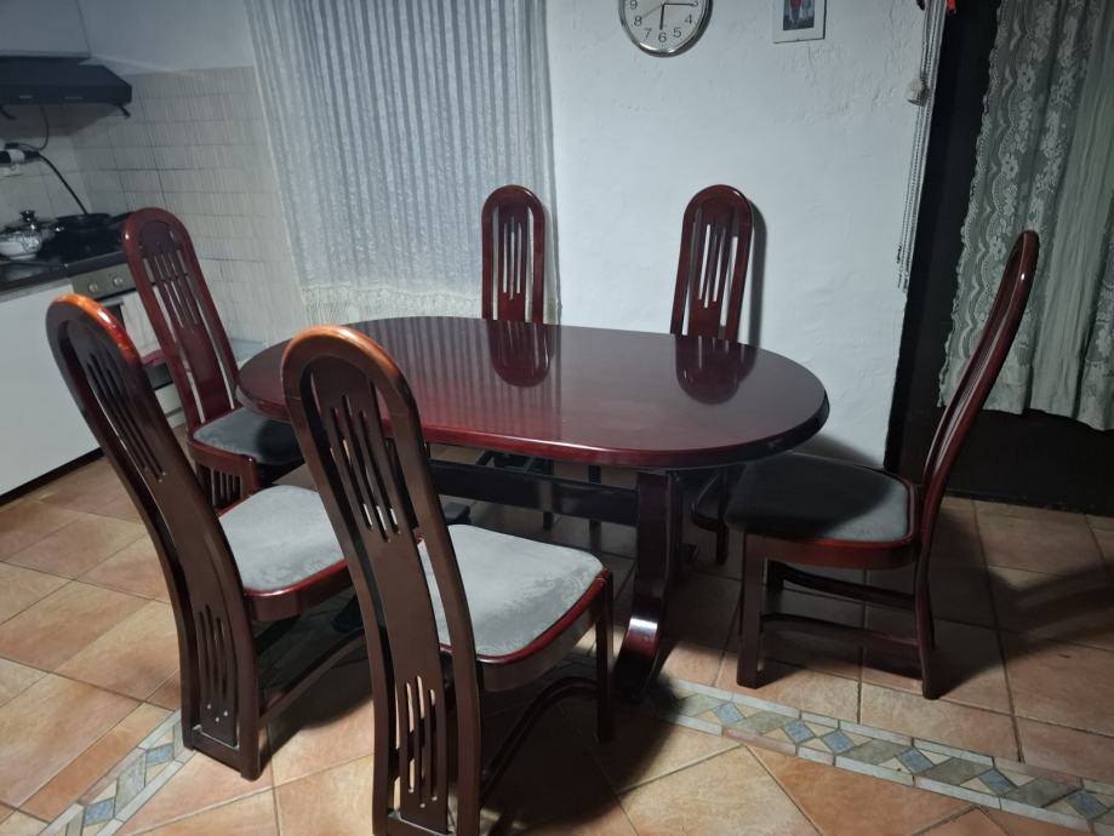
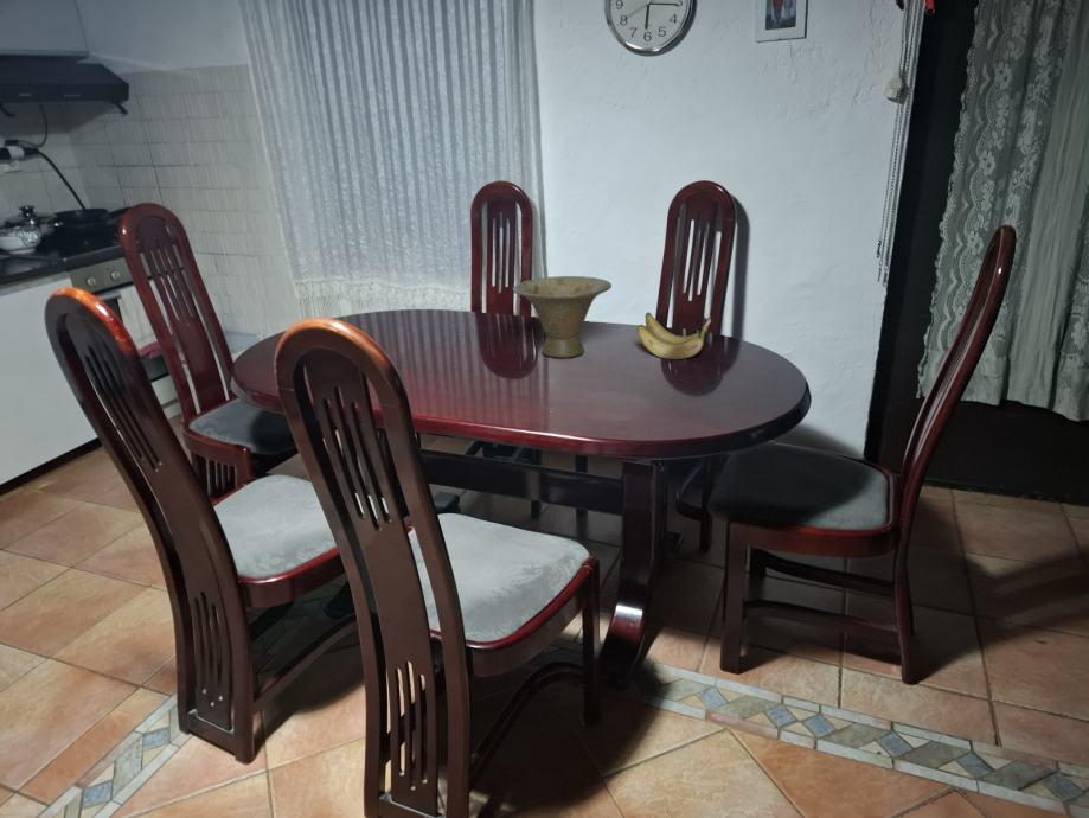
+ banana (668, 332)
+ bowl (563, 318)
